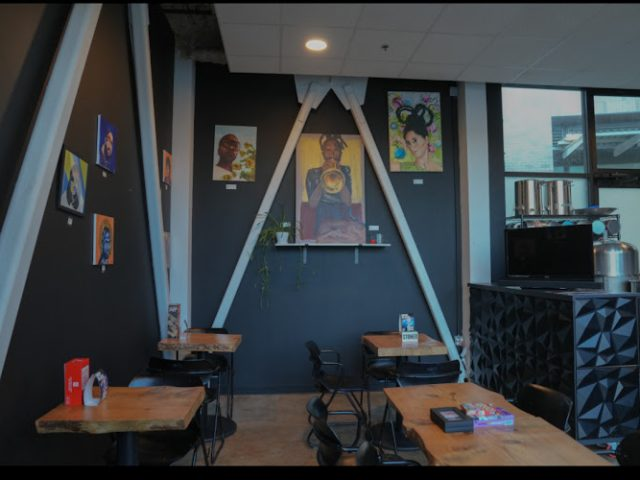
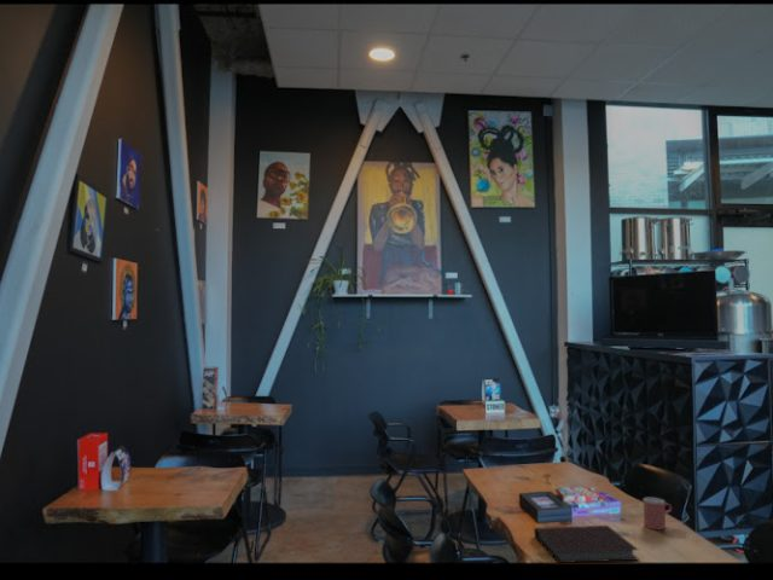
+ notebook (583, 543)
+ cup (658, 512)
